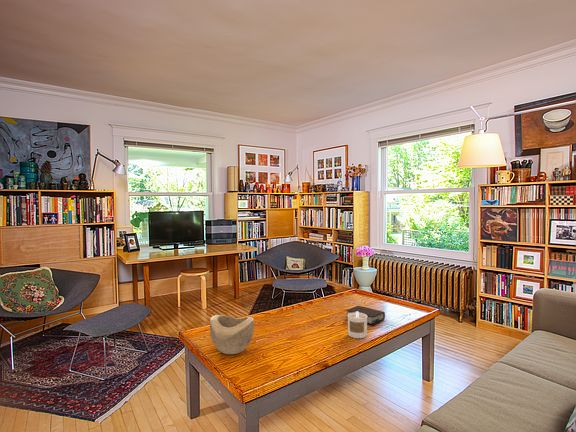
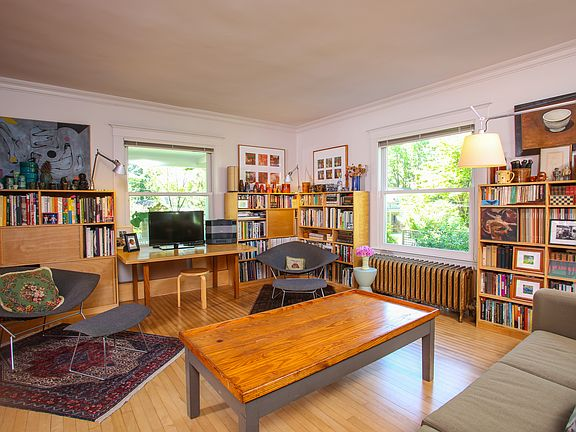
- decorative bowl (232, 333)
- candle (357, 323)
- bible (366, 314)
